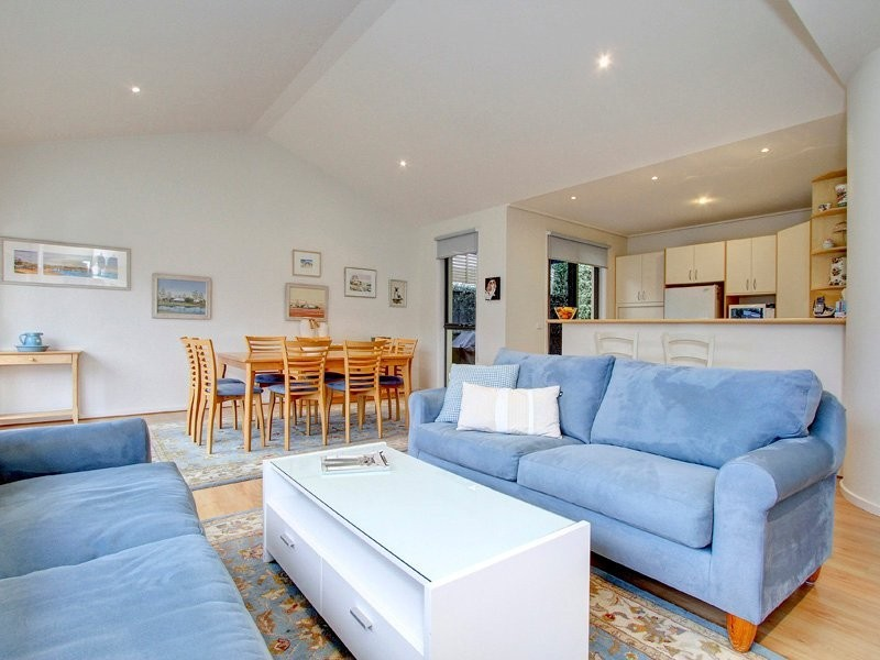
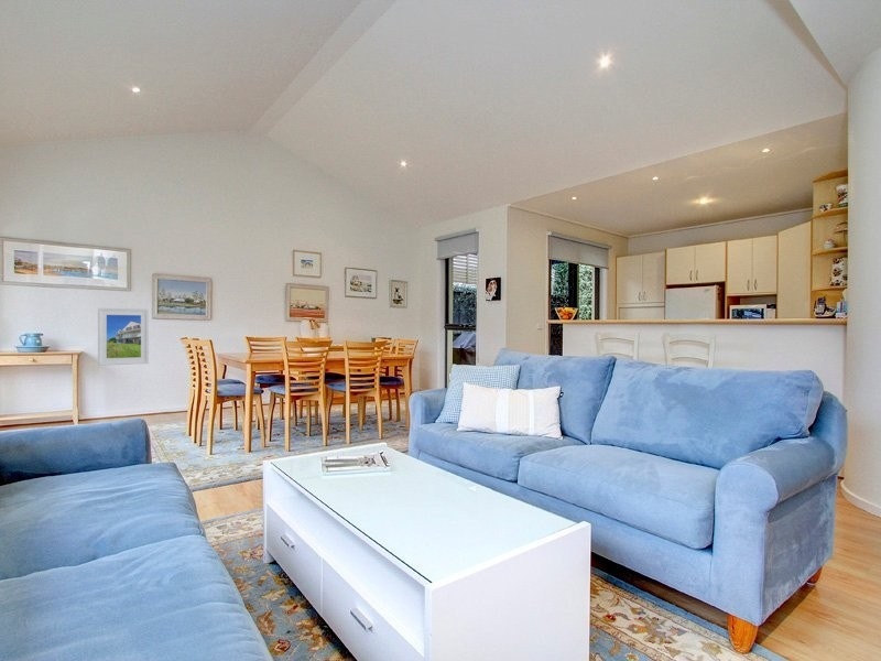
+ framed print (123, 336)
